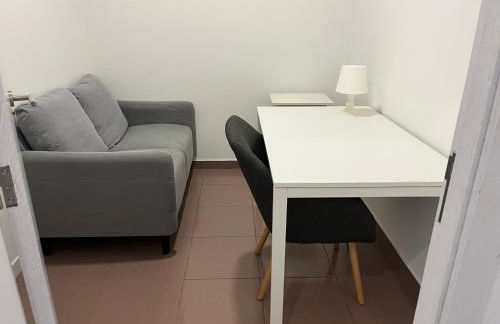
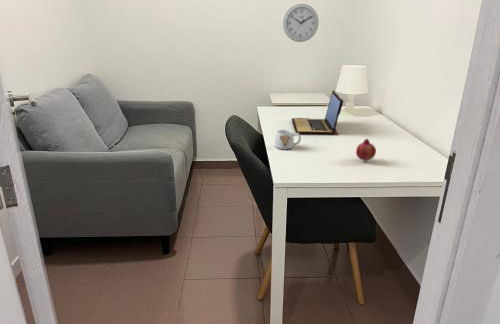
+ wall clock (300, 23)
+ fruit (366, 149)
+ laptop (314, 119)
+ mug (287, 139)
